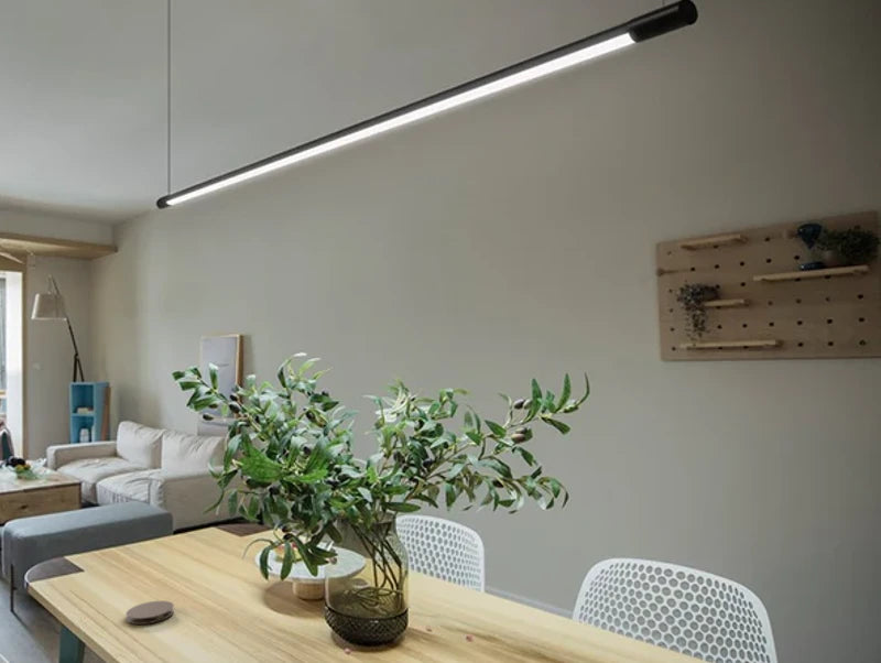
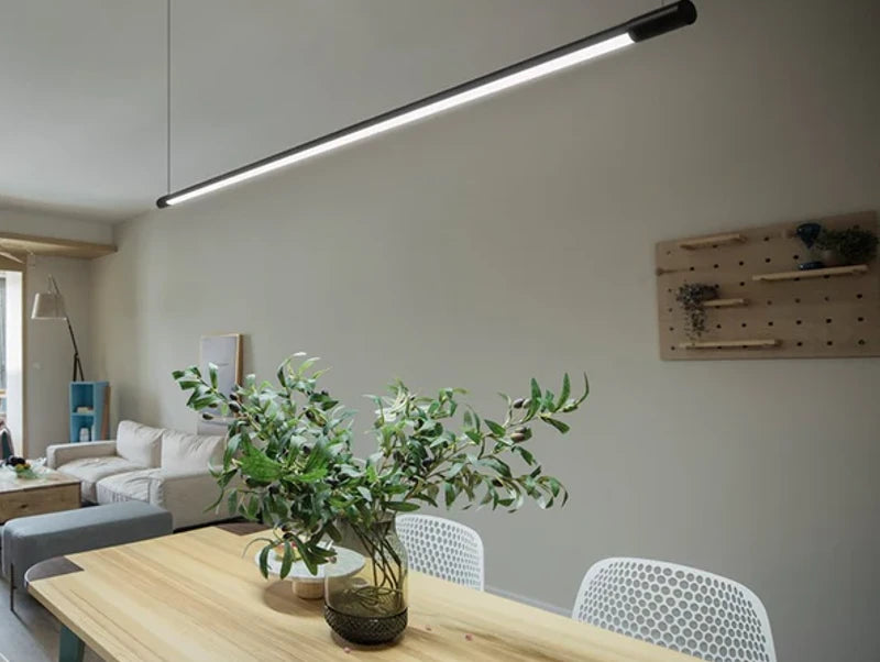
- coaster (150, 611)
